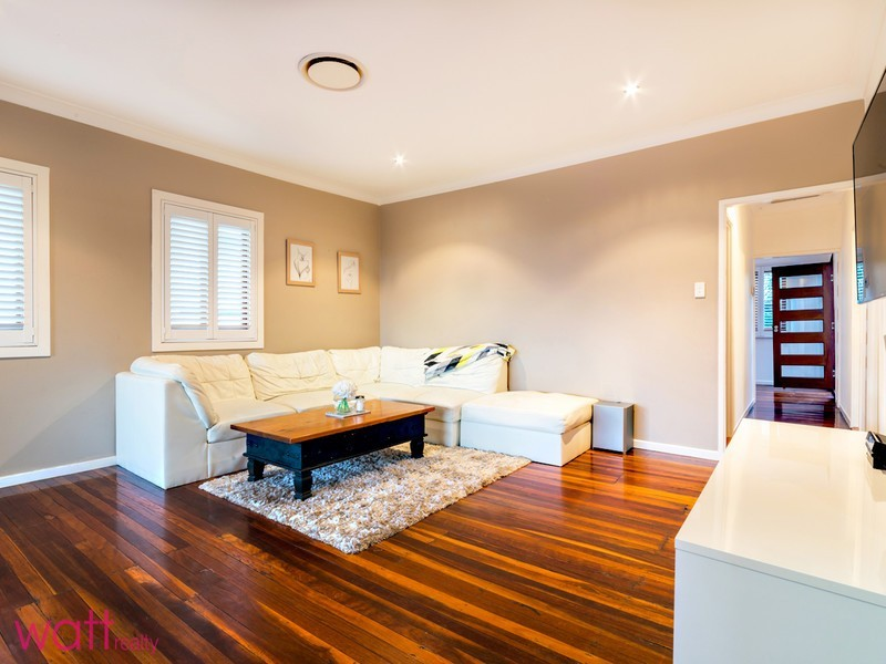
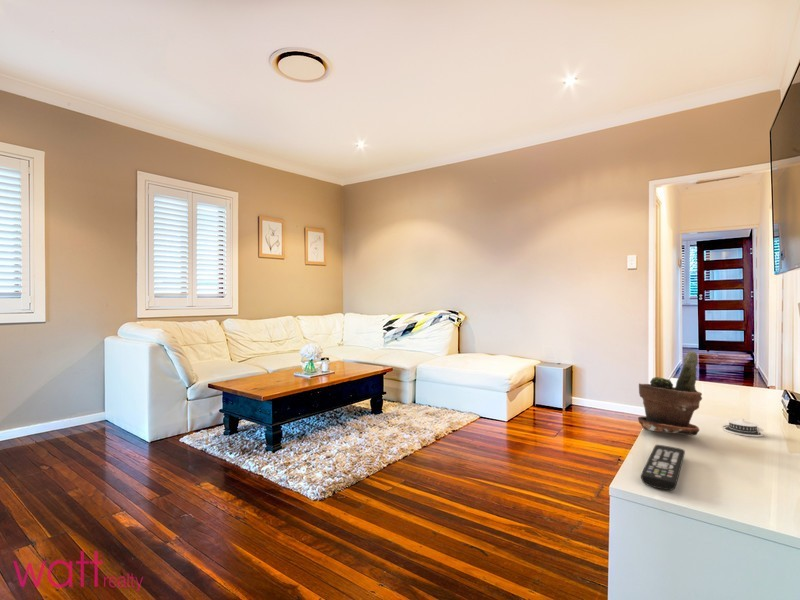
+ architectural model (742, 423)
+ remote control (664, 465)
+ potted plant (668, 391)
